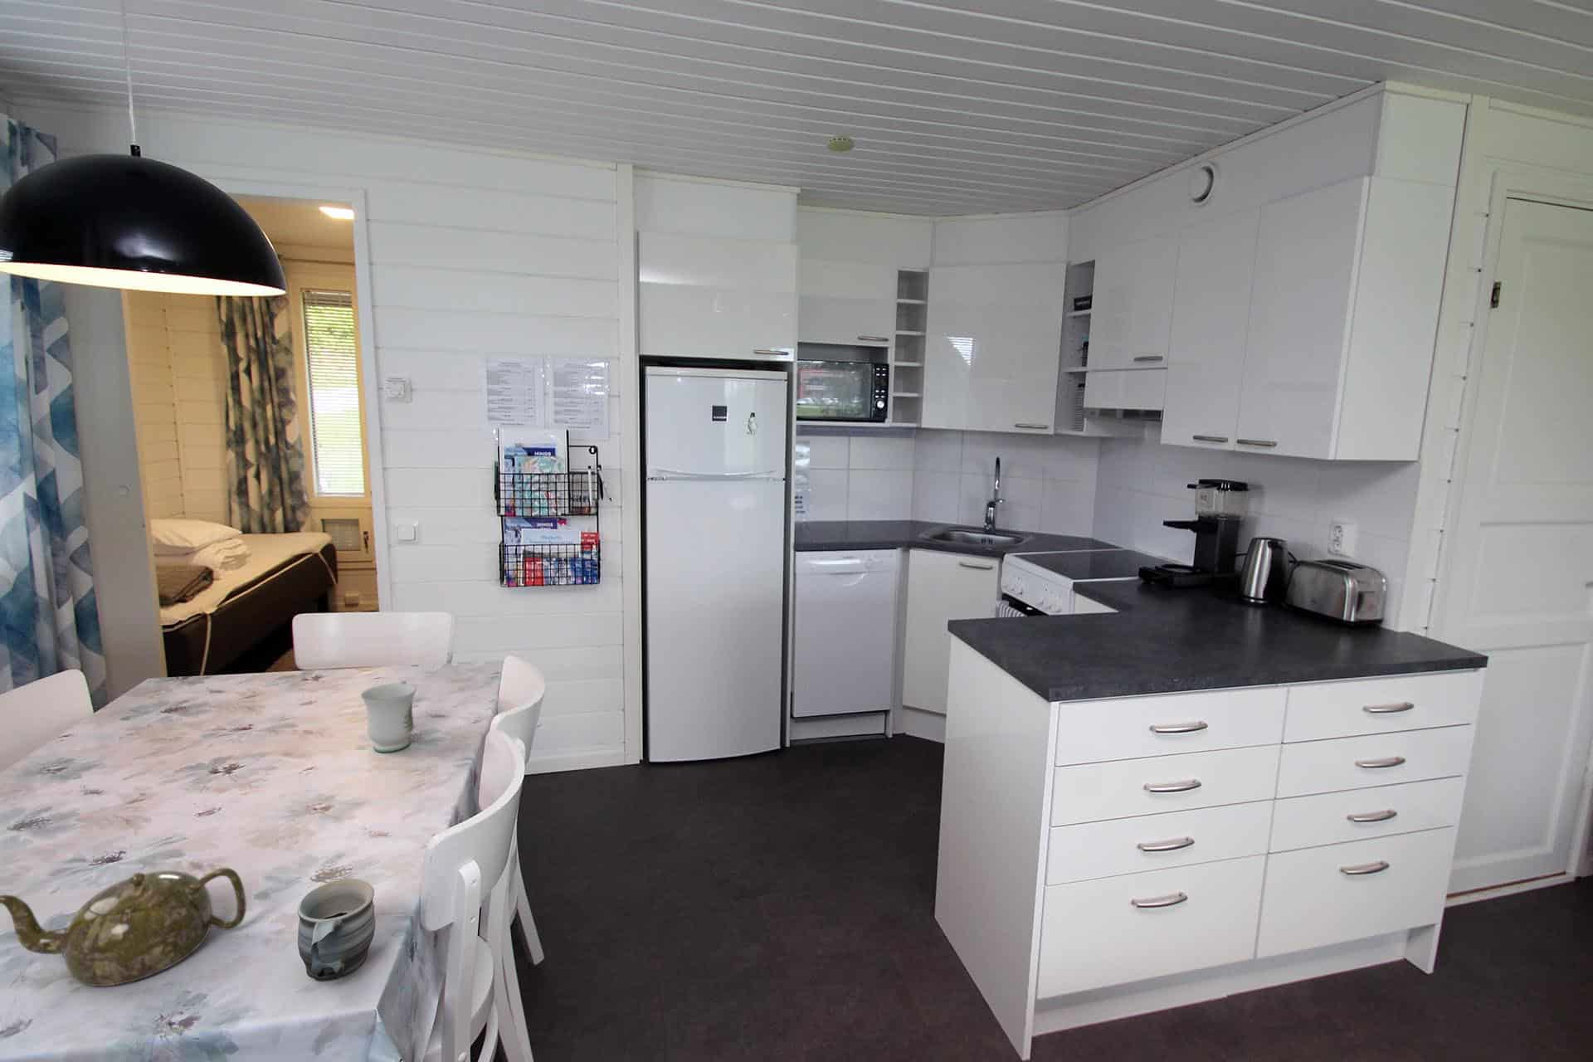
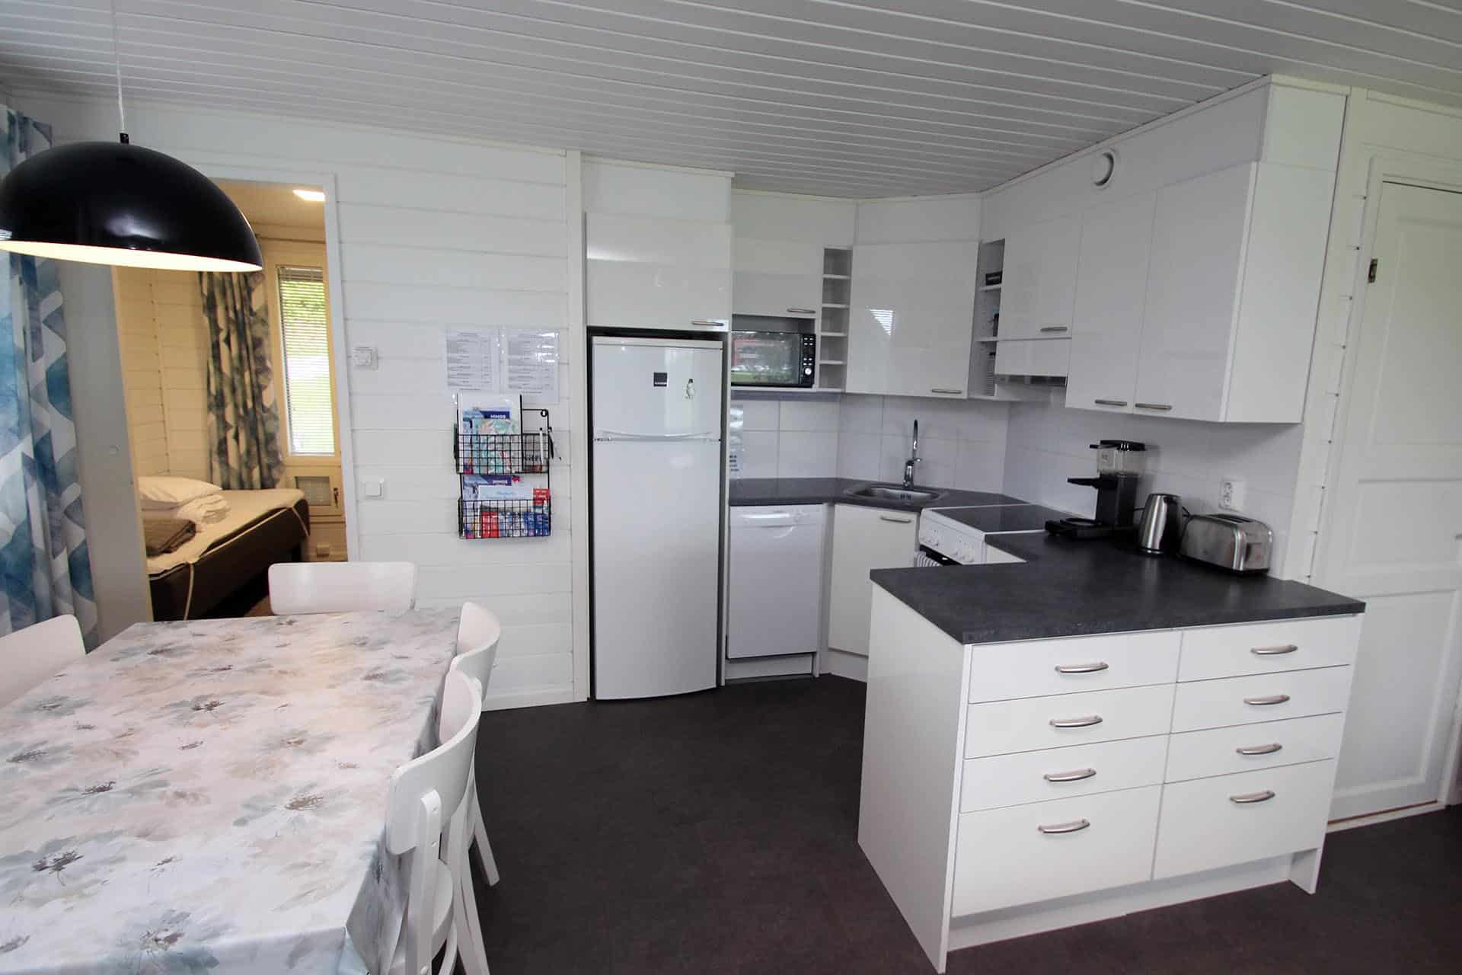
- teapot (127, 914)
- mug (337, 936)
- smoke detector (839, 142)
- mug (394, 715)
